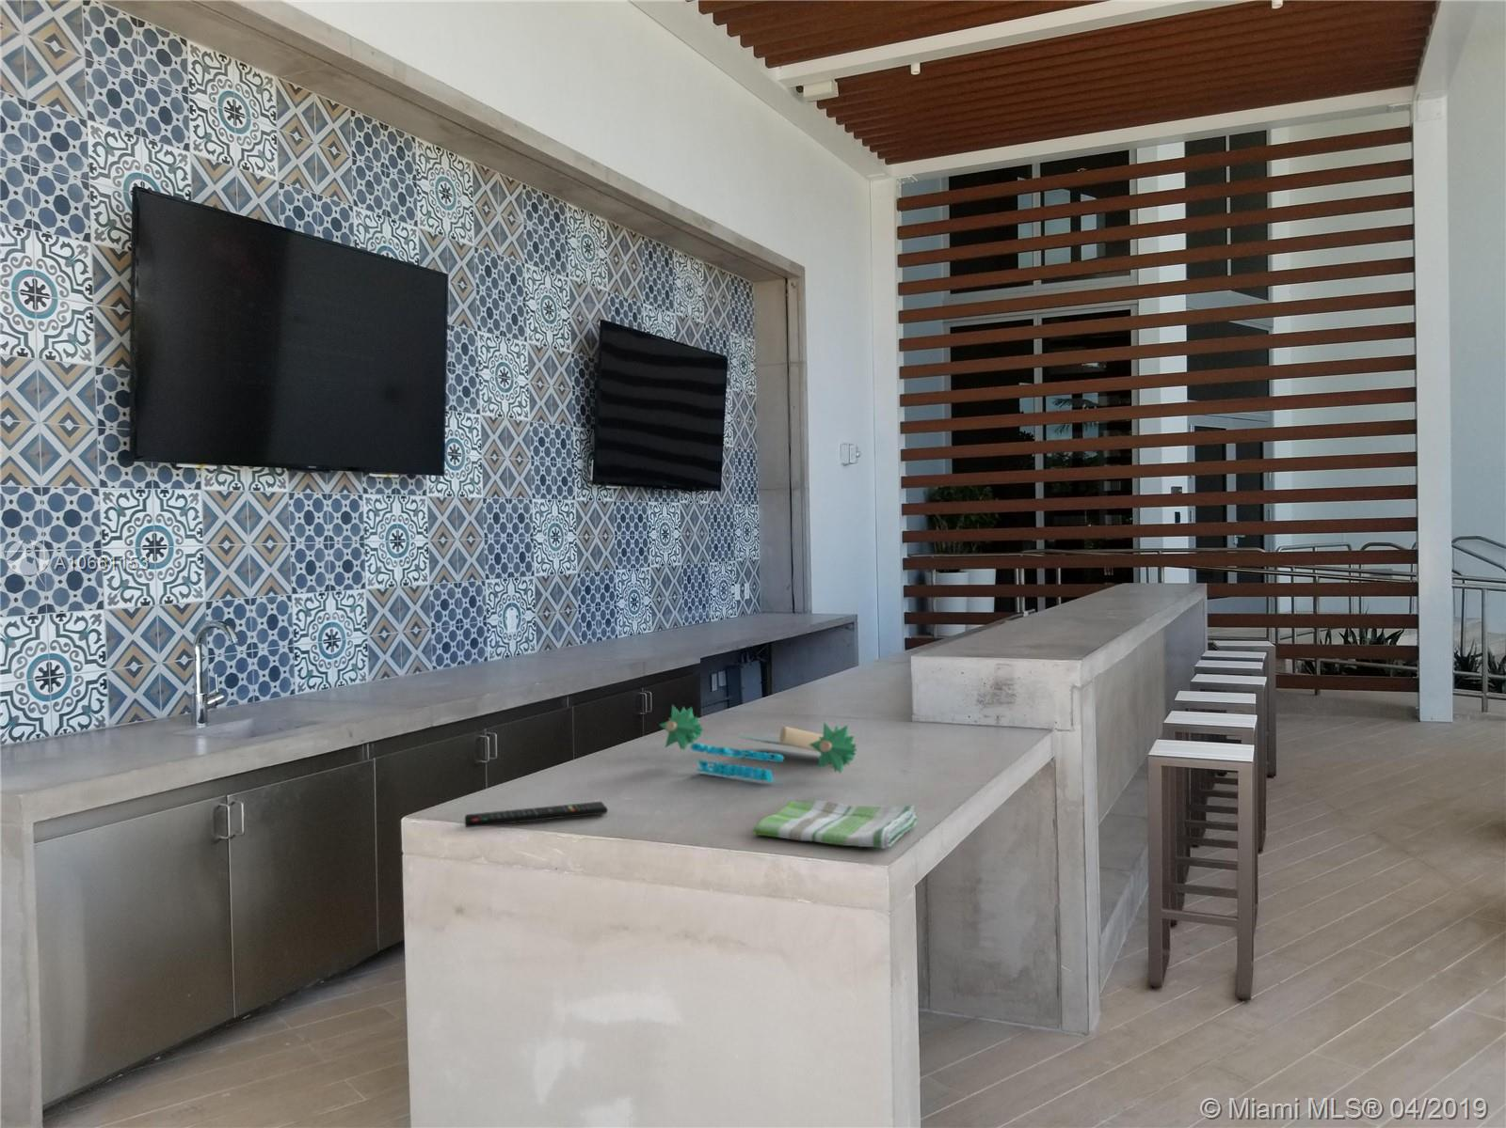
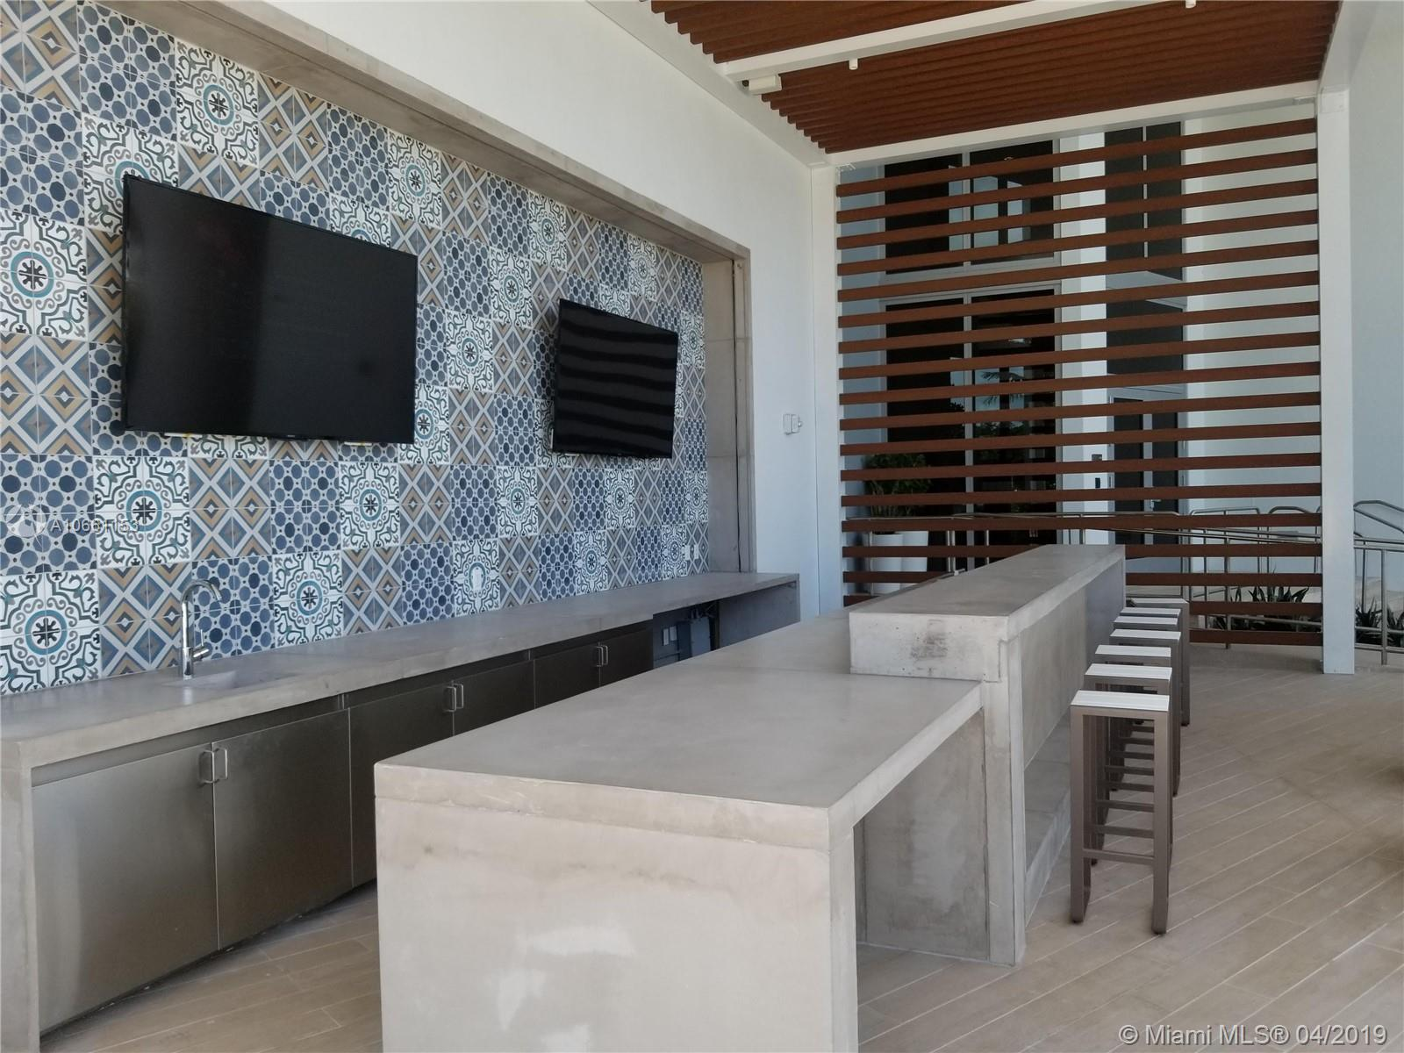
- remote control (536, 815)
- rolling papers (776, 737)
- dish towel (837, 820)
